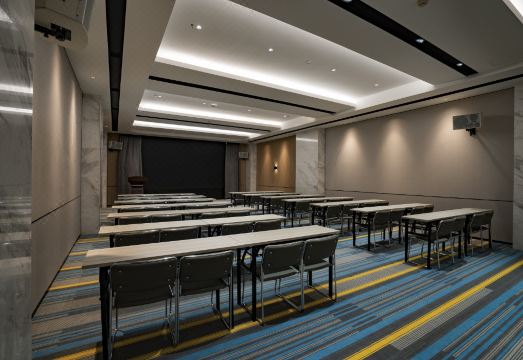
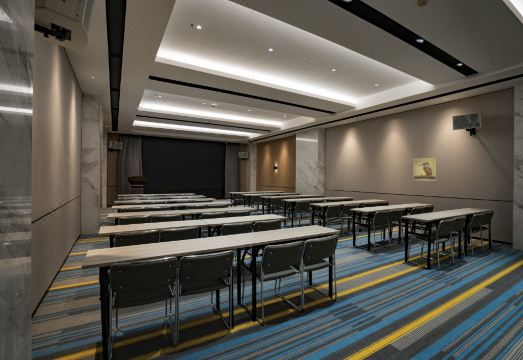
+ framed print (424, 169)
